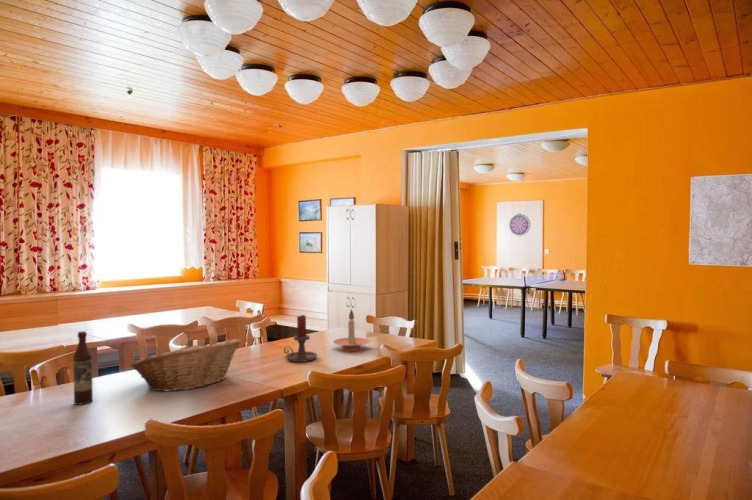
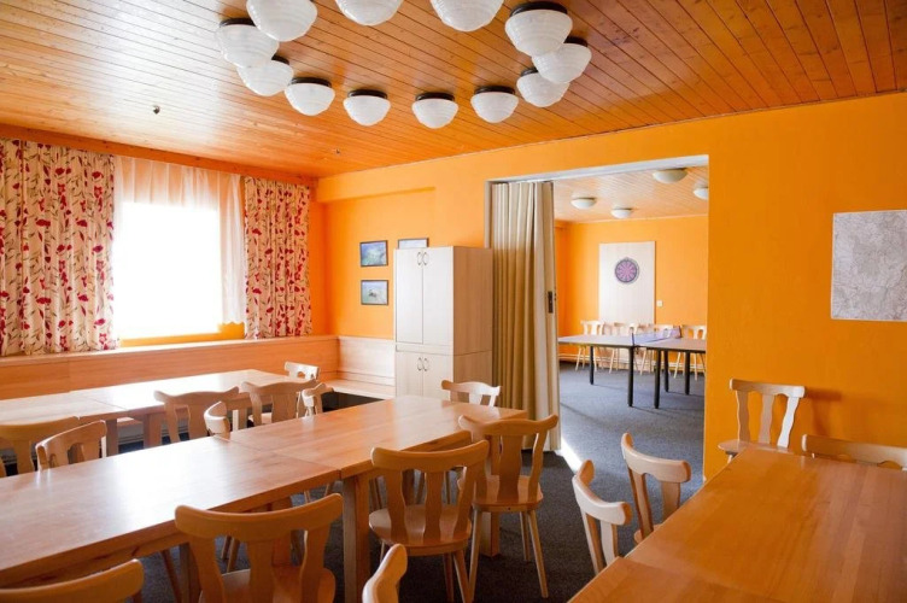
- candle holder (351, 328)
- fruit basket (189, 361)
- candle holder (298, 336)
- wine bottle (82, 366)
